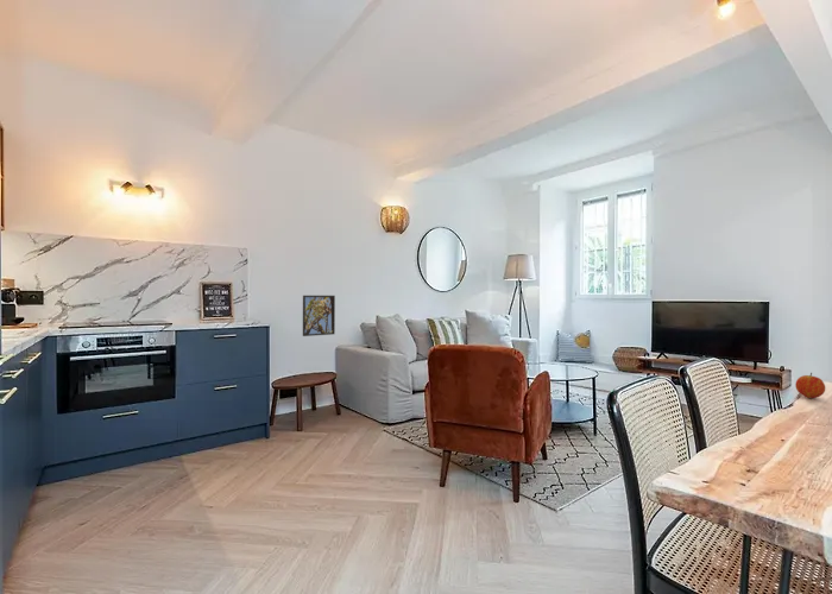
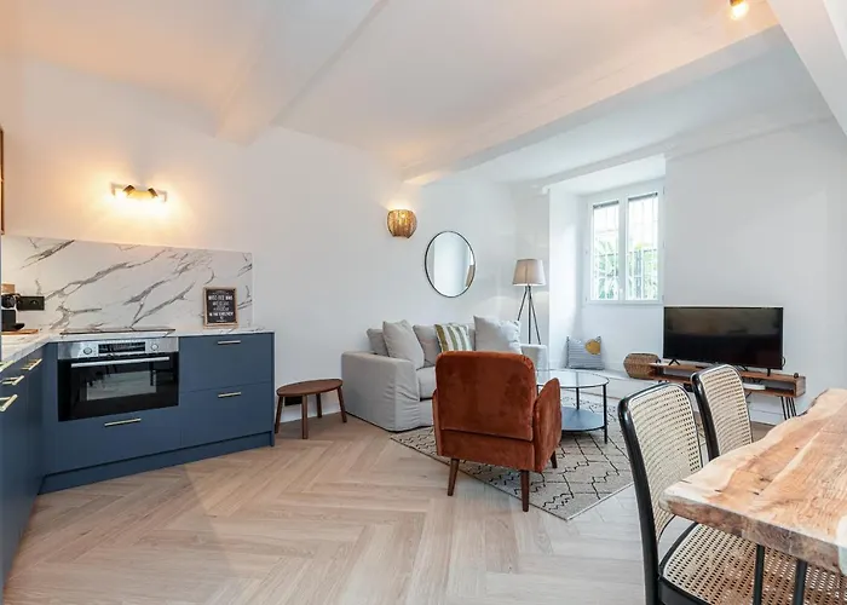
- fruit (809, 385)
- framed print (319, 315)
